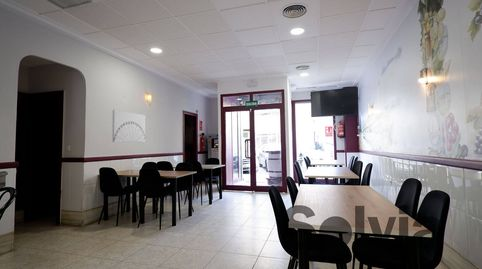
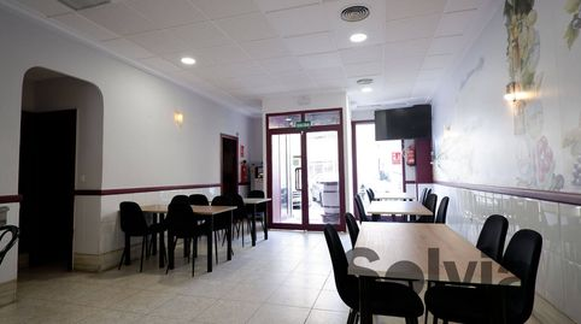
- wall art (130, 127)
